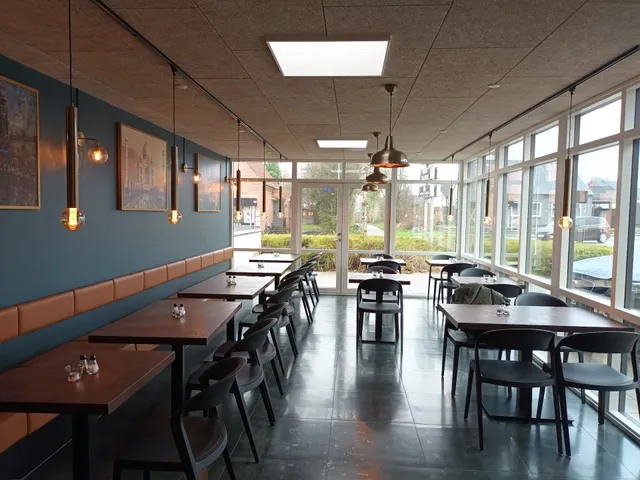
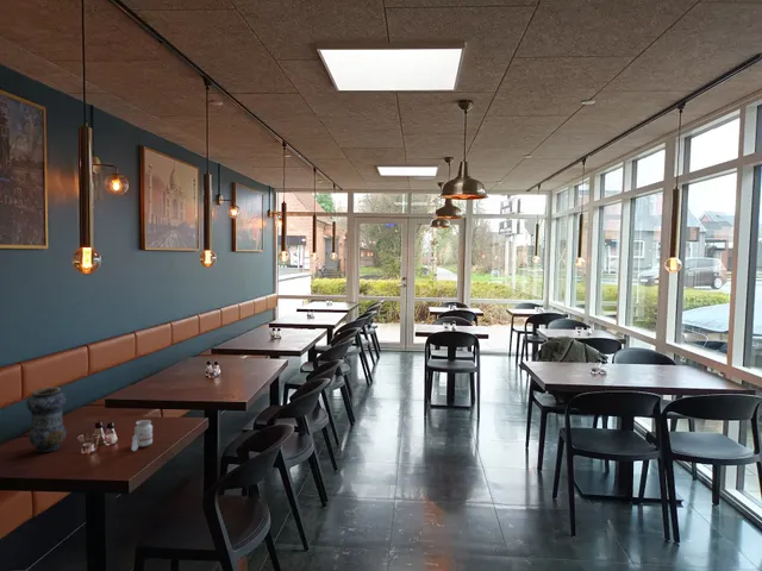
+ vase (46, 419)
+ candle (142, 435)
